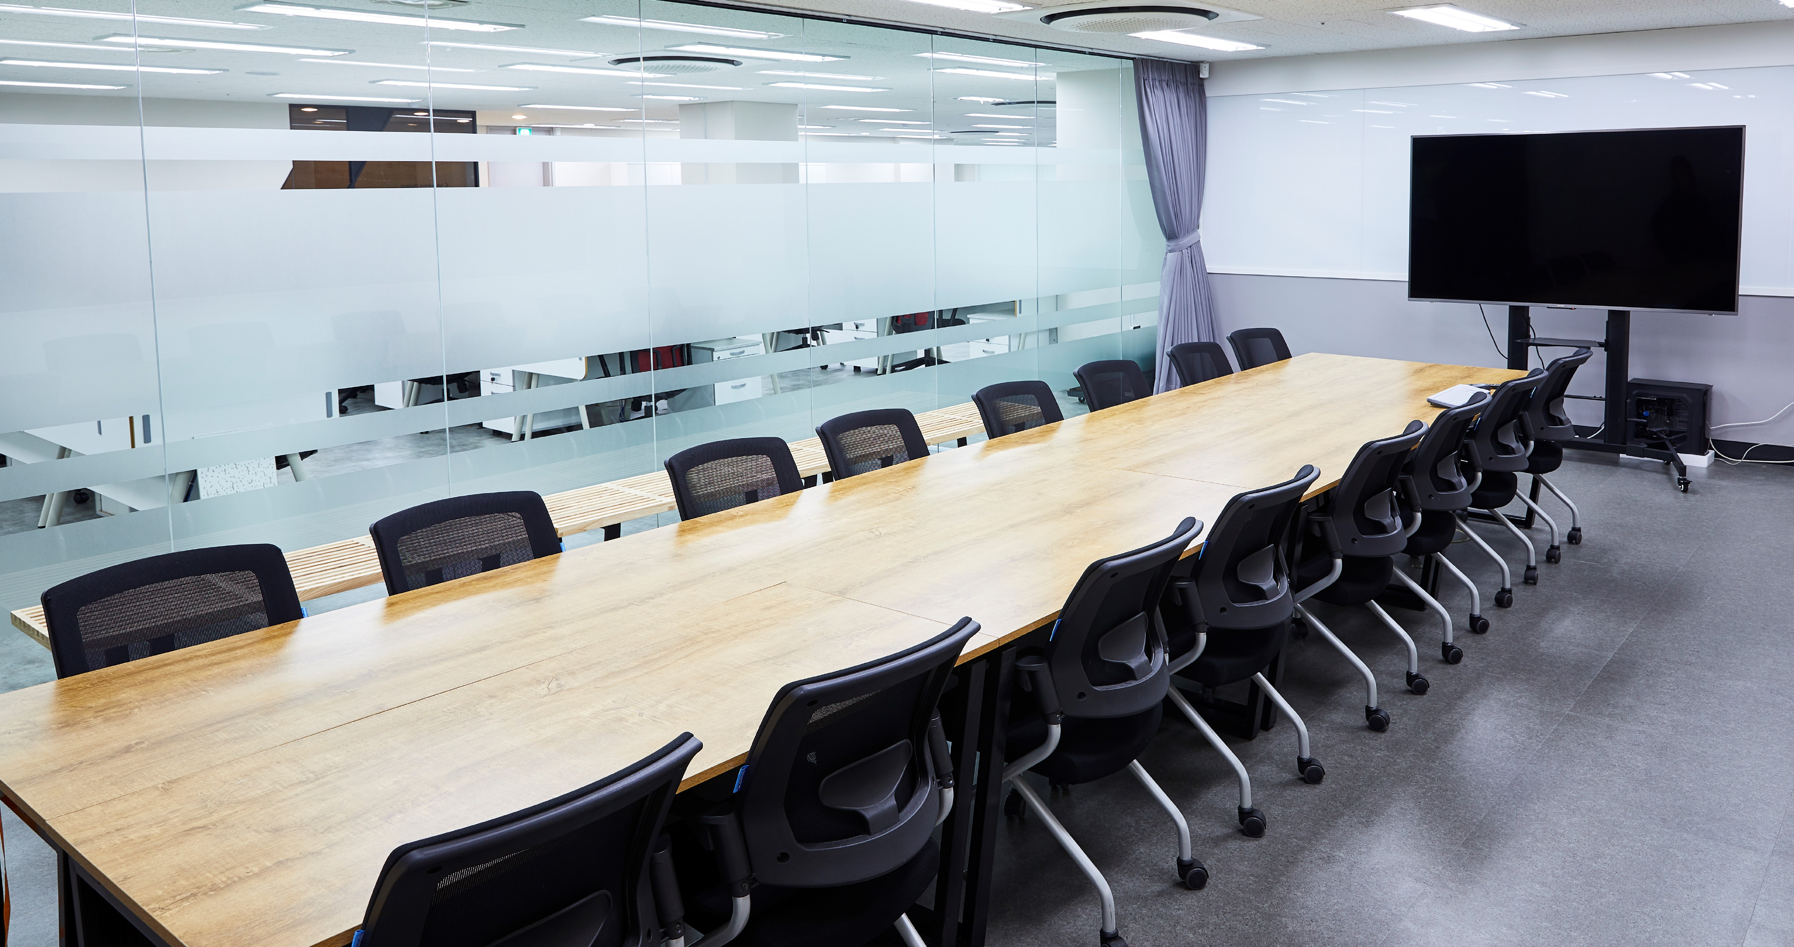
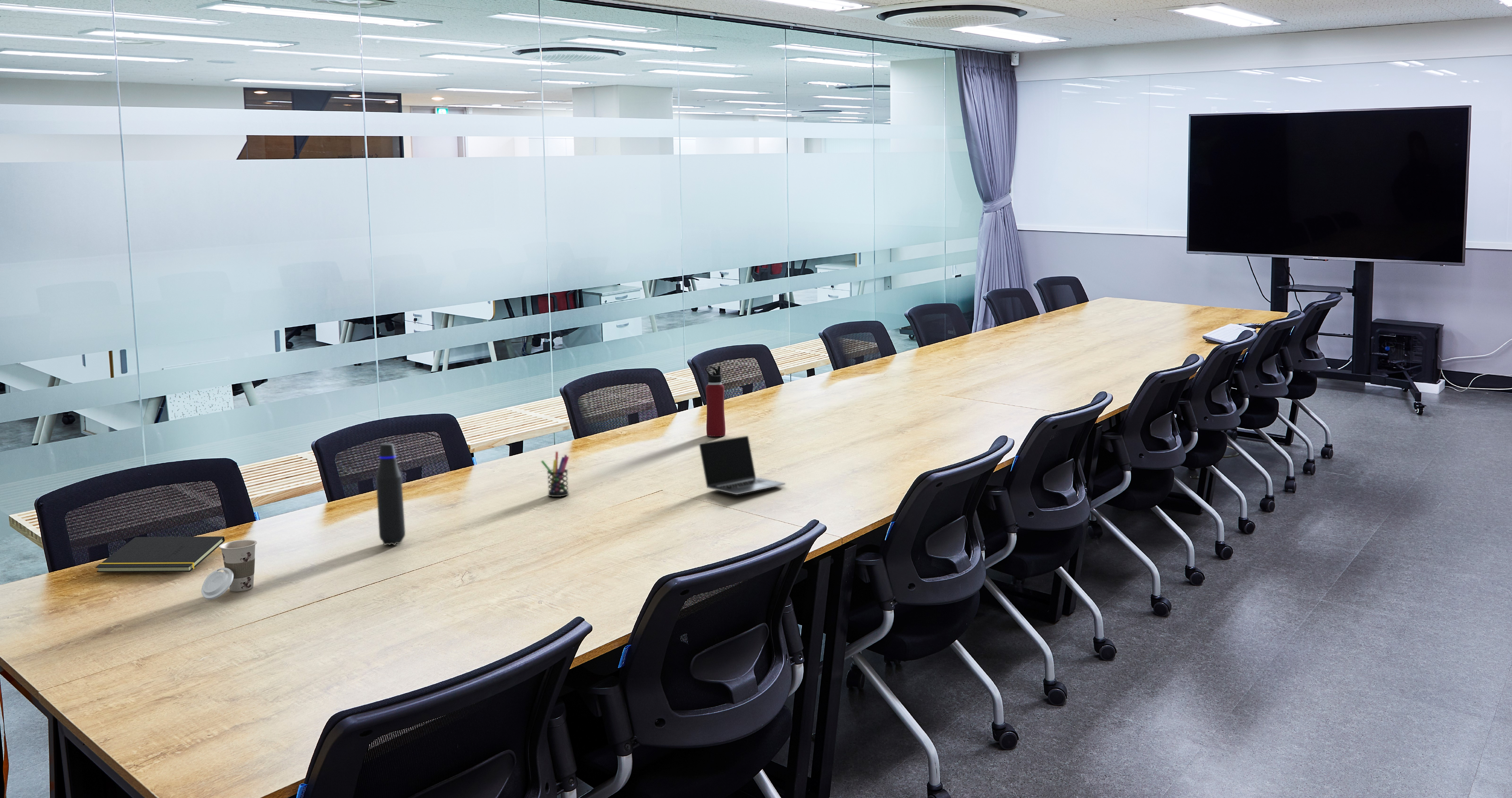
+ water bottle (390, 494)
+ cup (230, 569)
+ water bottle (715, 401)
+ pen holder (555, 474)
+ laptop (753, 463)
+ notepad (162, 554)
